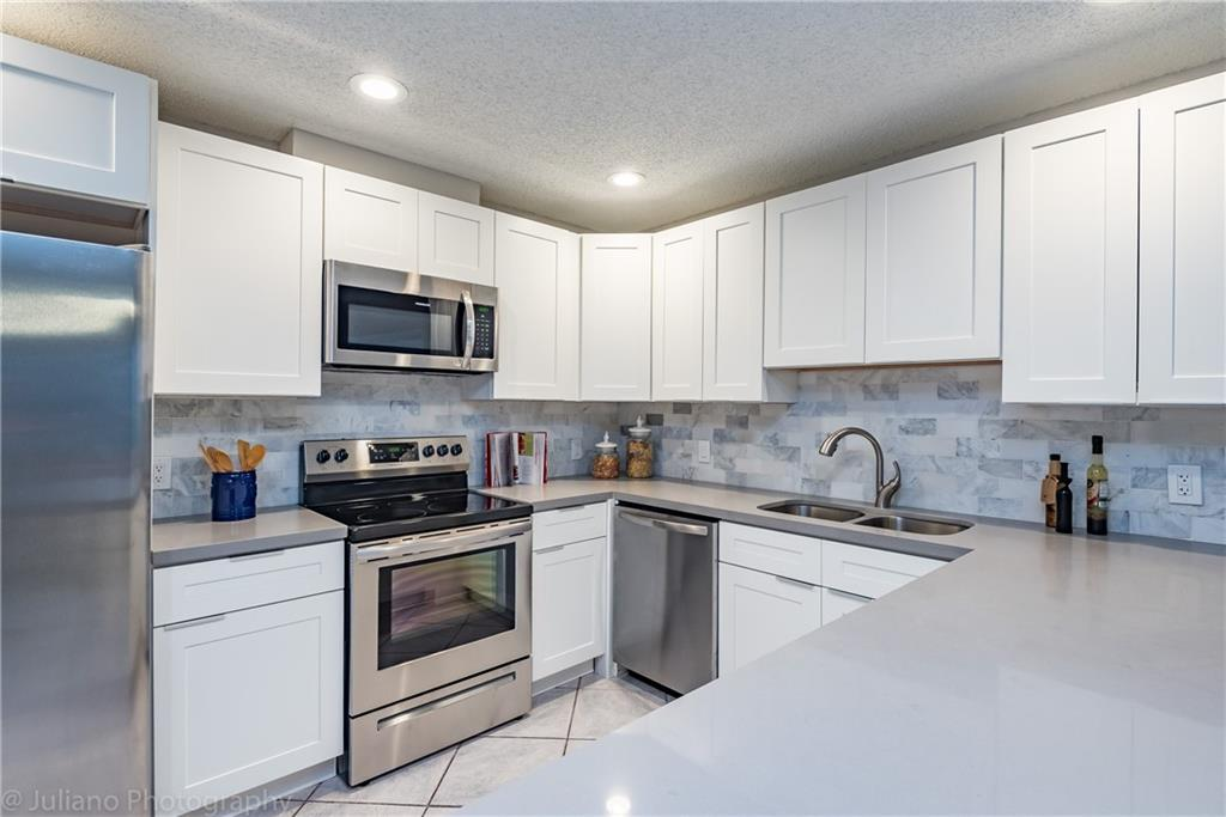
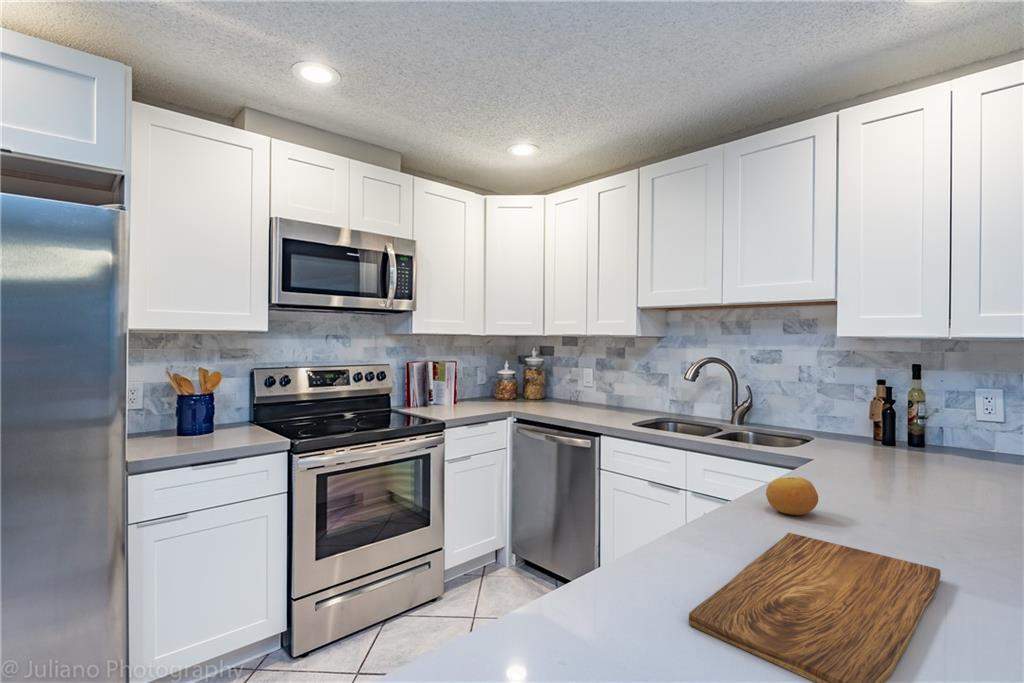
+ cutting board (823, 594)
+ fruit (791, 494)
